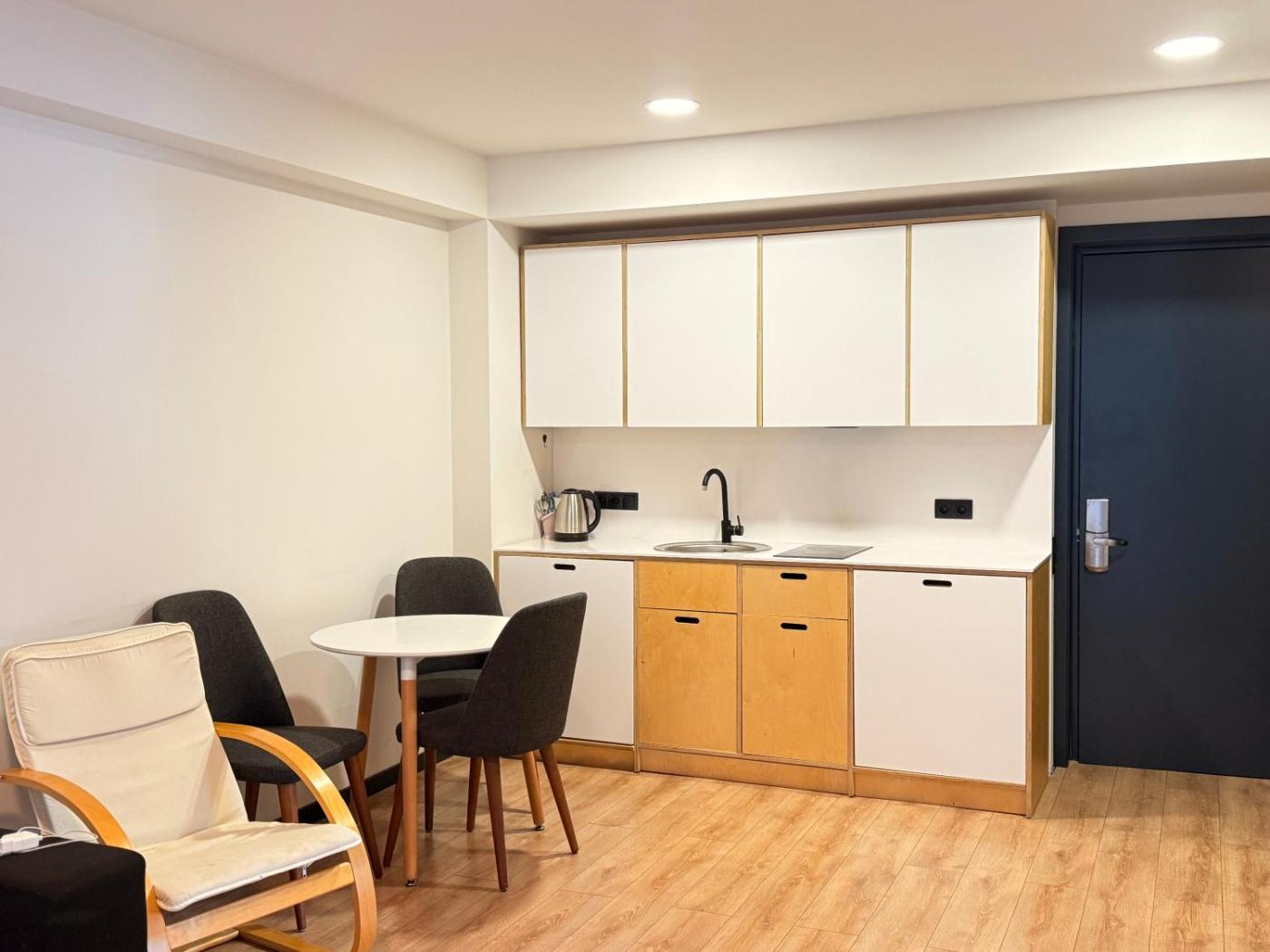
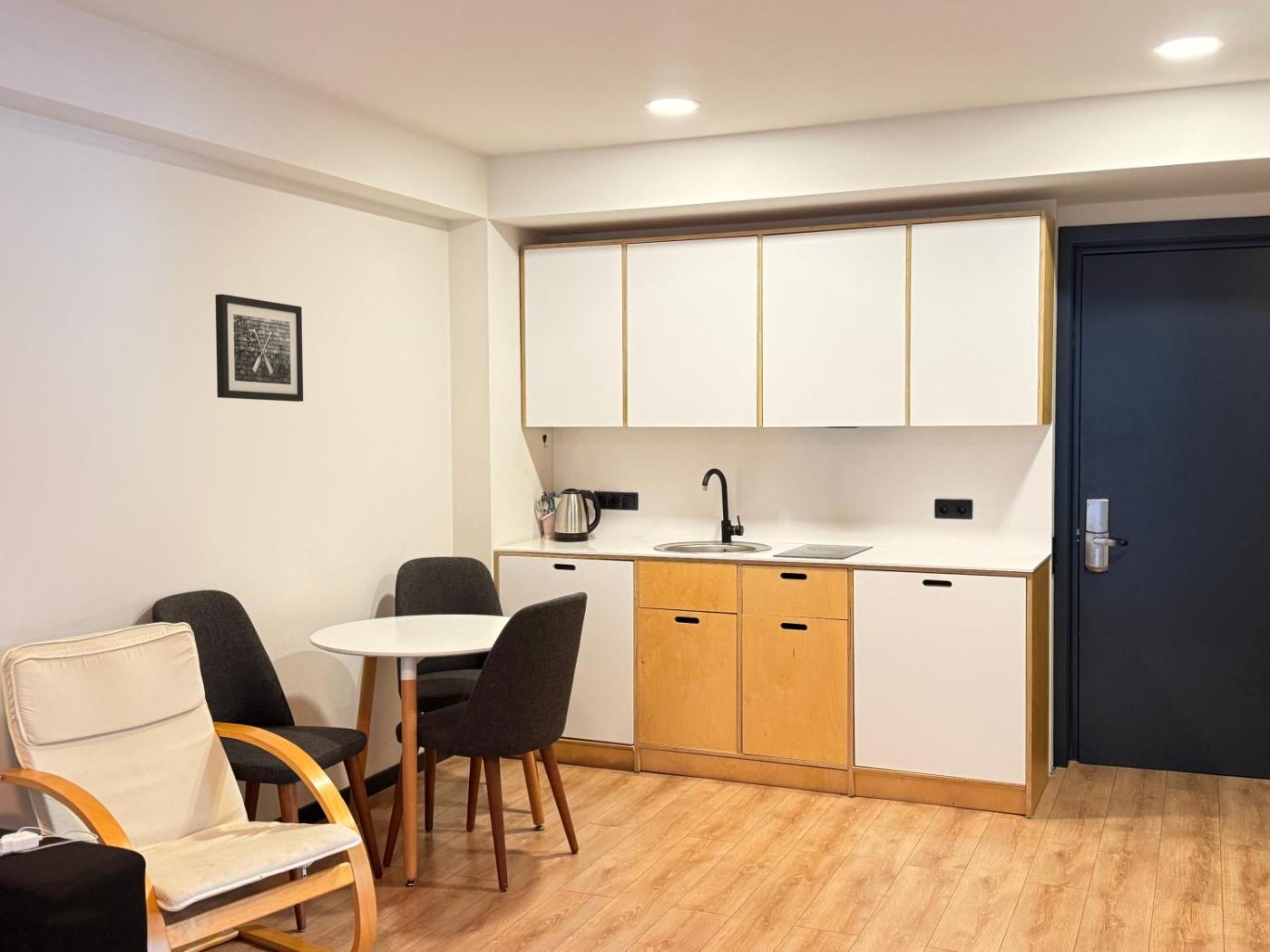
+ wall art (260, 350)
